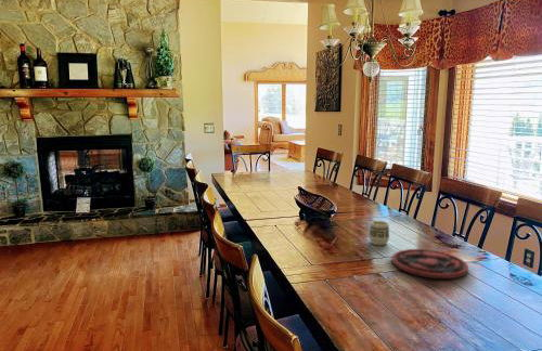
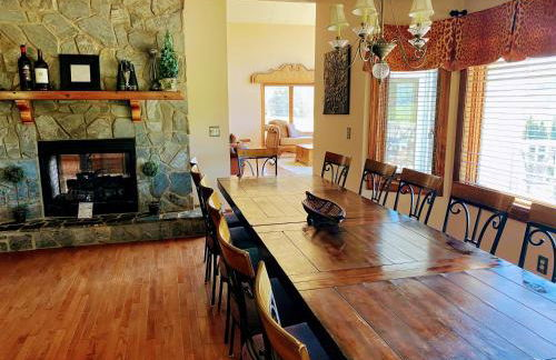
- plate (428, 261)
- cup (378, 232)
